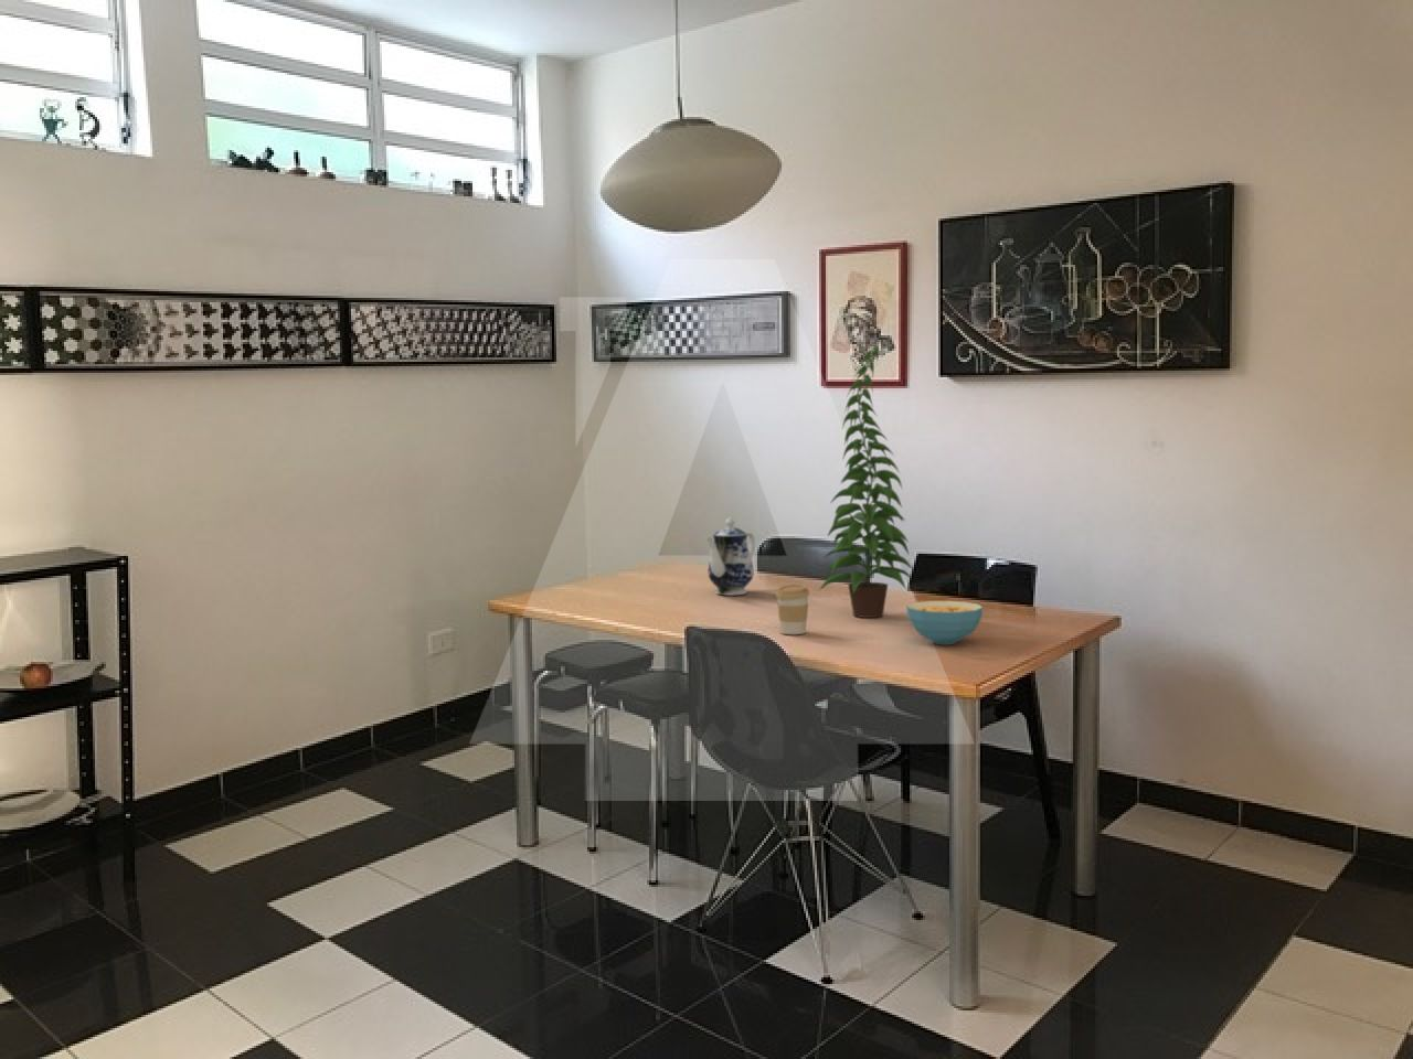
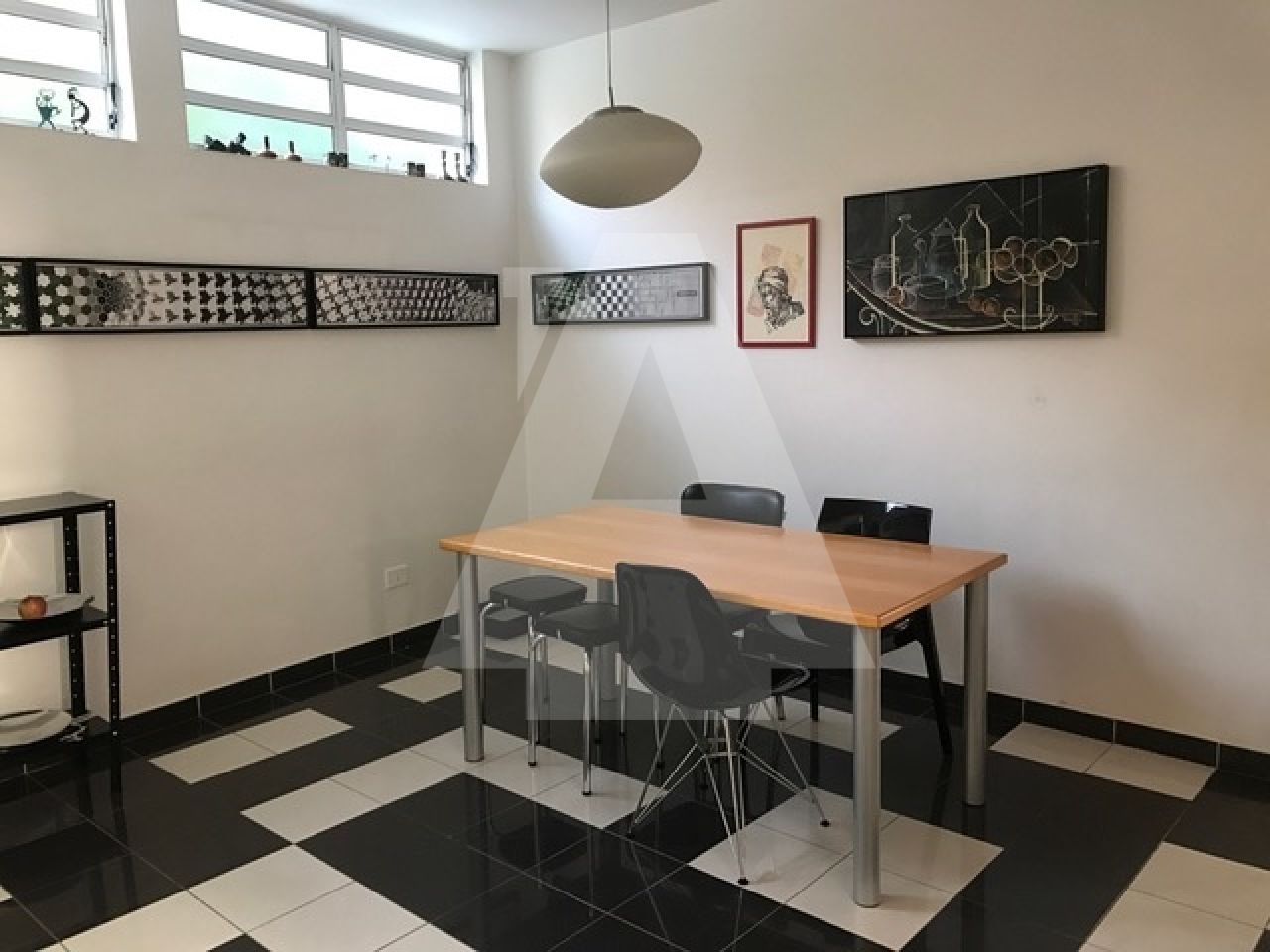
- plant (866, 479)
- coffee cup (792, 608)
- cereal bowl (943, 624)
- teapot (730, 555)
